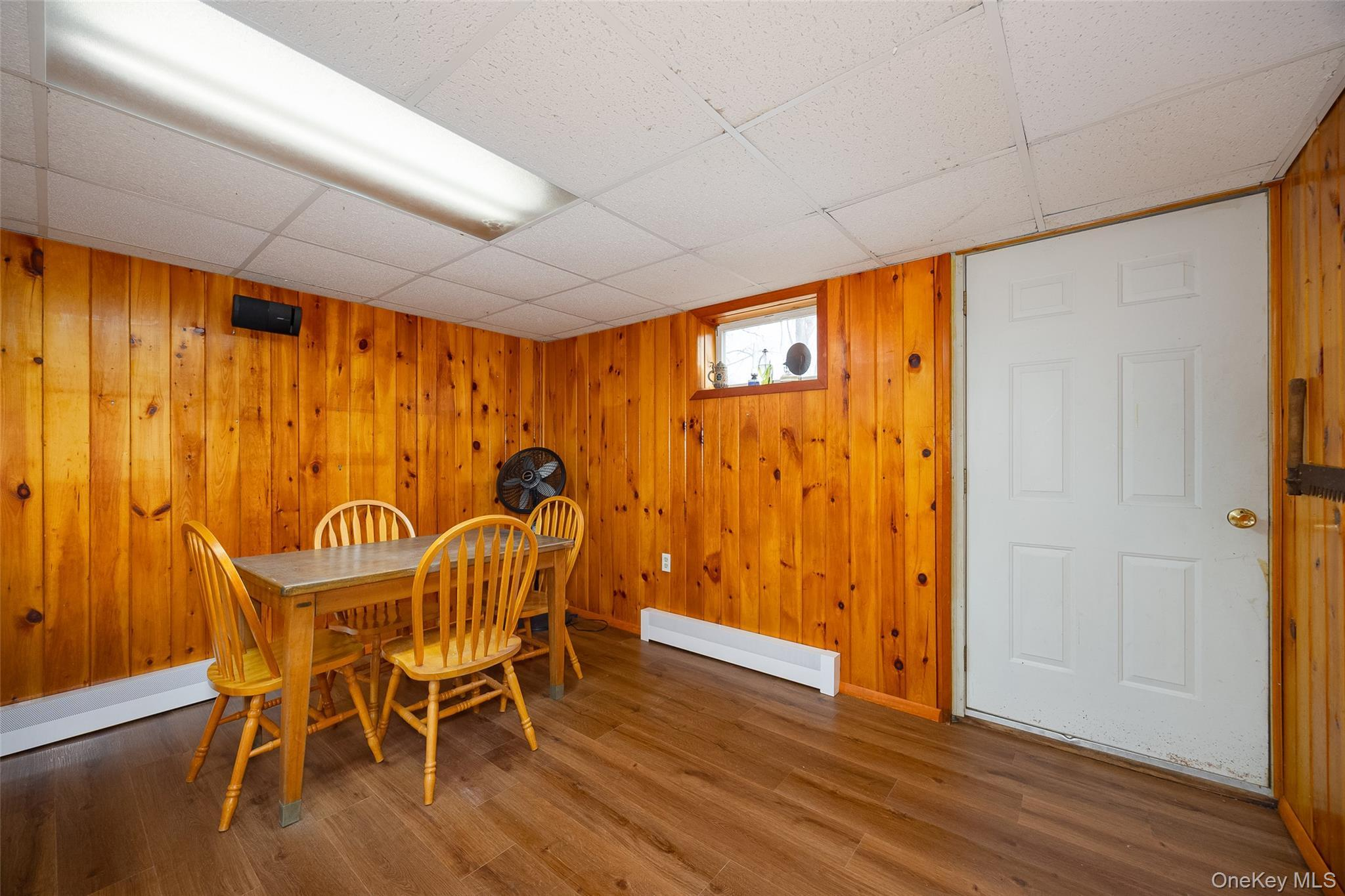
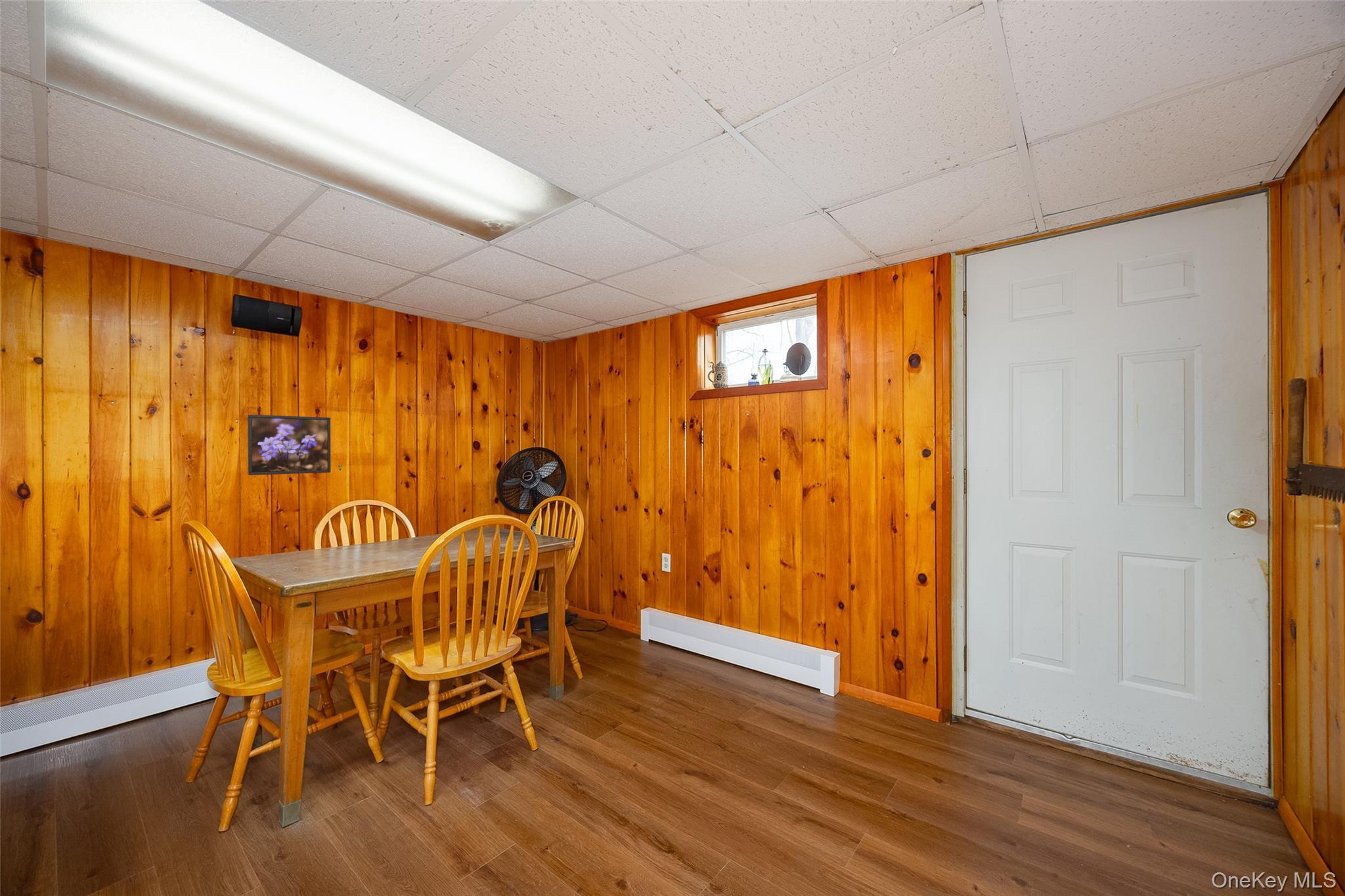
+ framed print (291, 444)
